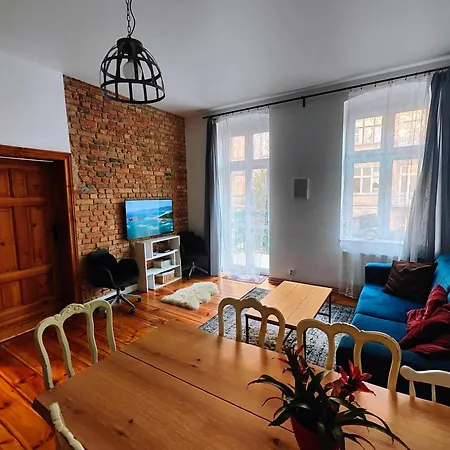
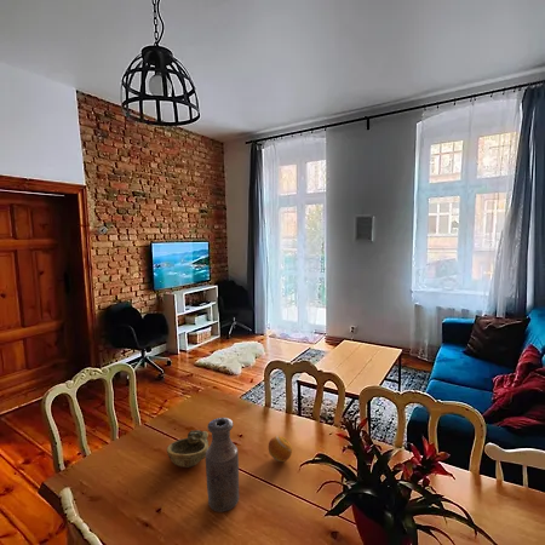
+ bottle (222, 463)
+ decorative bowl (193, 443)
+ fruit (280, 448)
